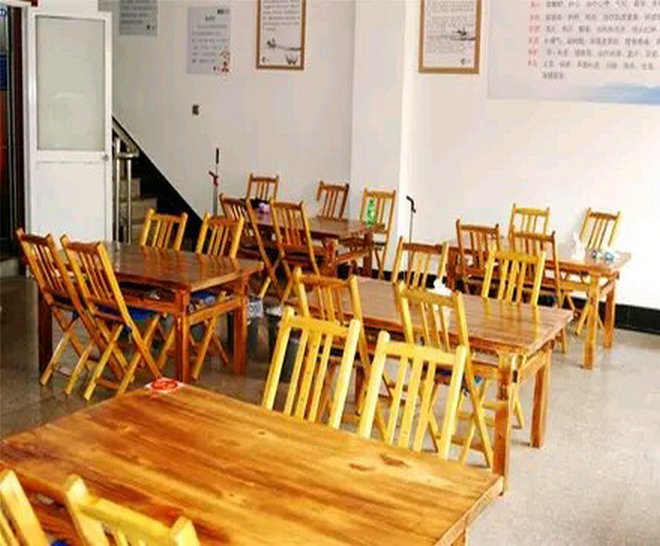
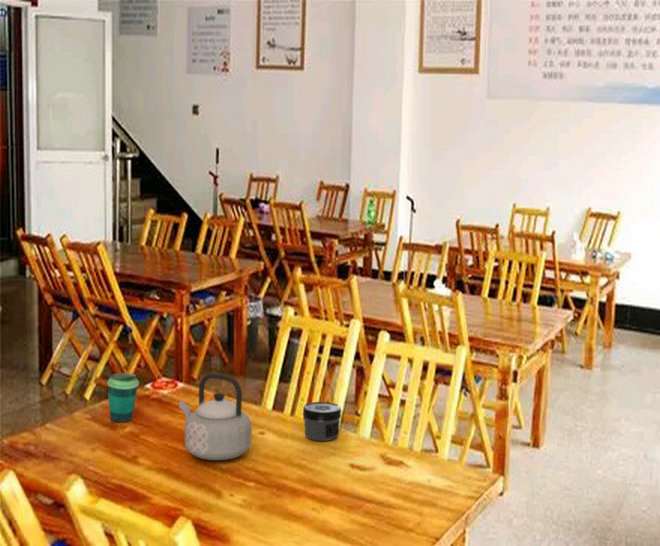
+ jar (321, 421)
+ cup (123, 397)
+ teapot (210, 413)
